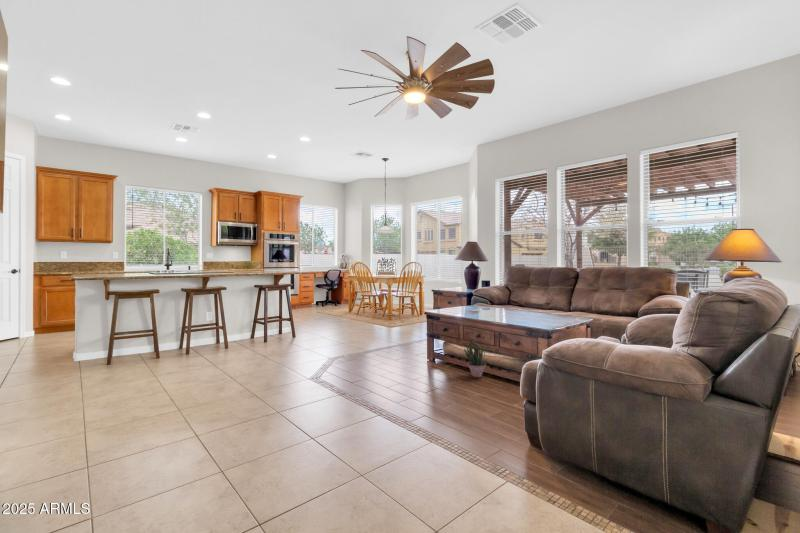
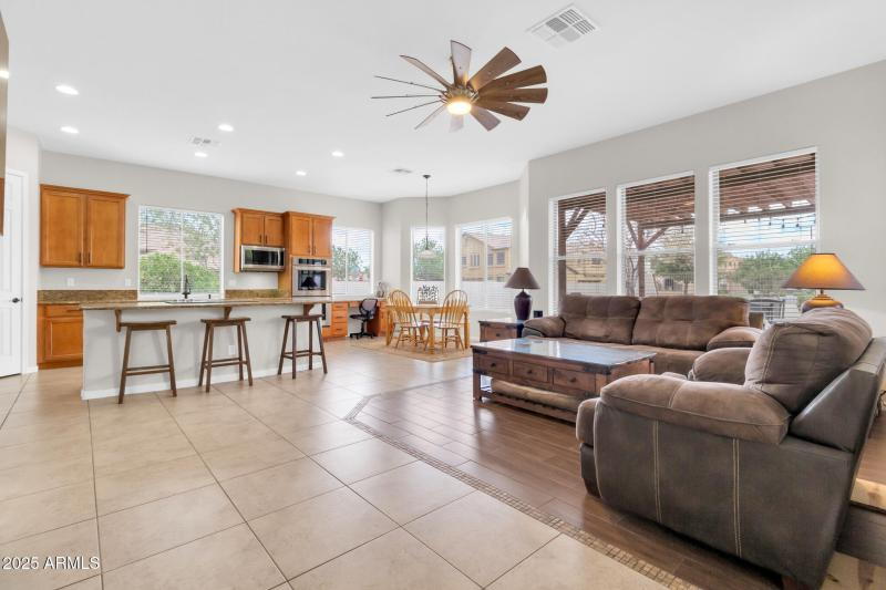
- potted plant (474, 357)
